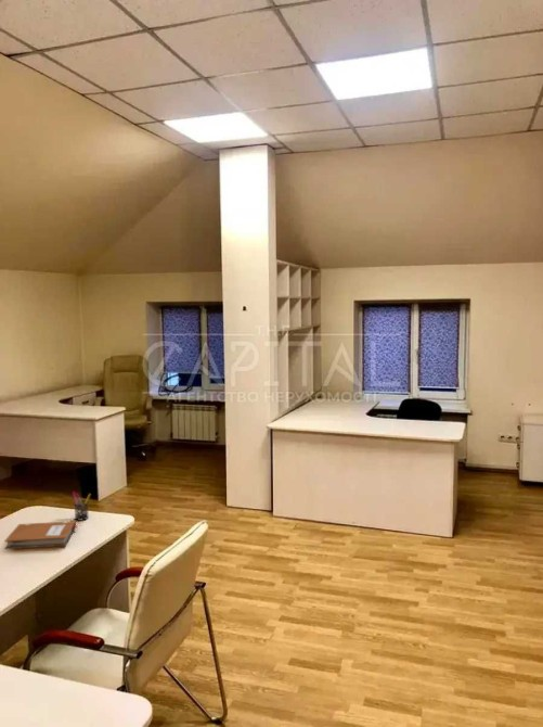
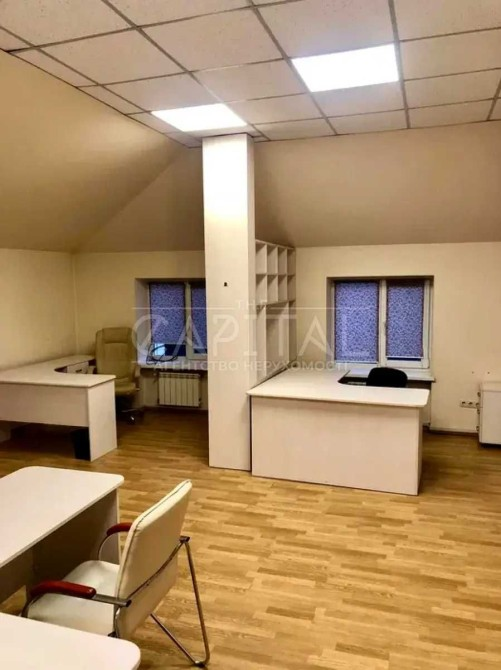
- pen holder (80, 505)
- notebook (43, 534)
